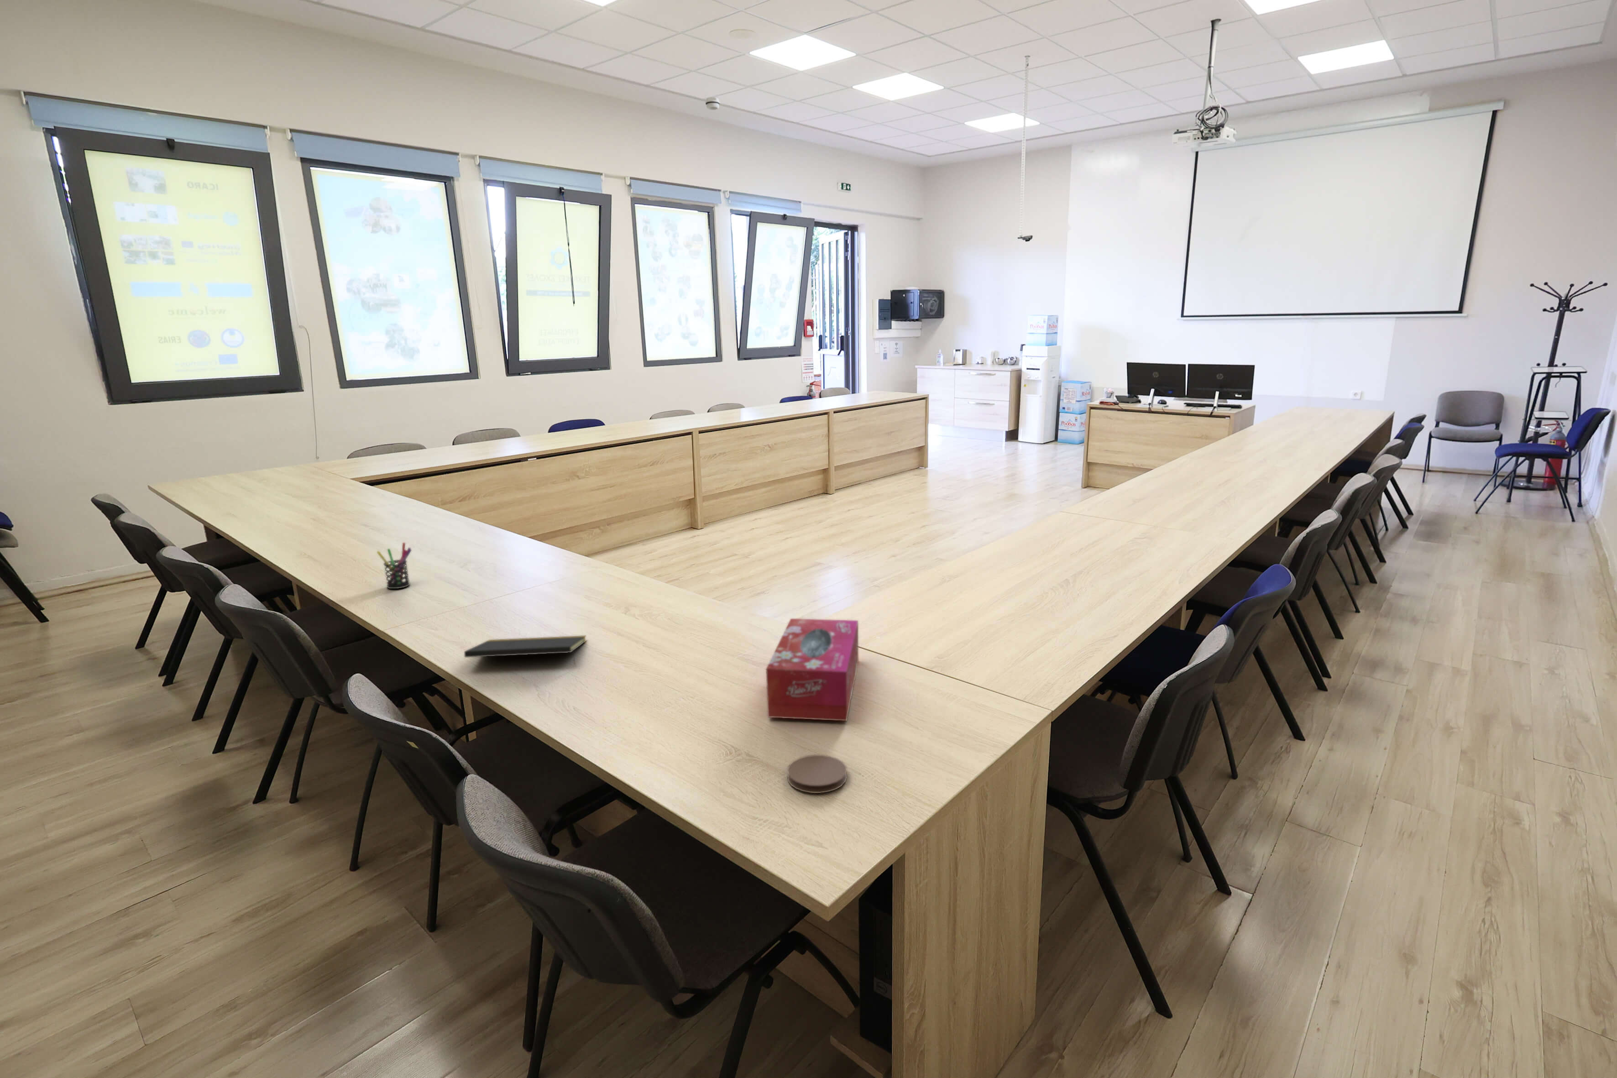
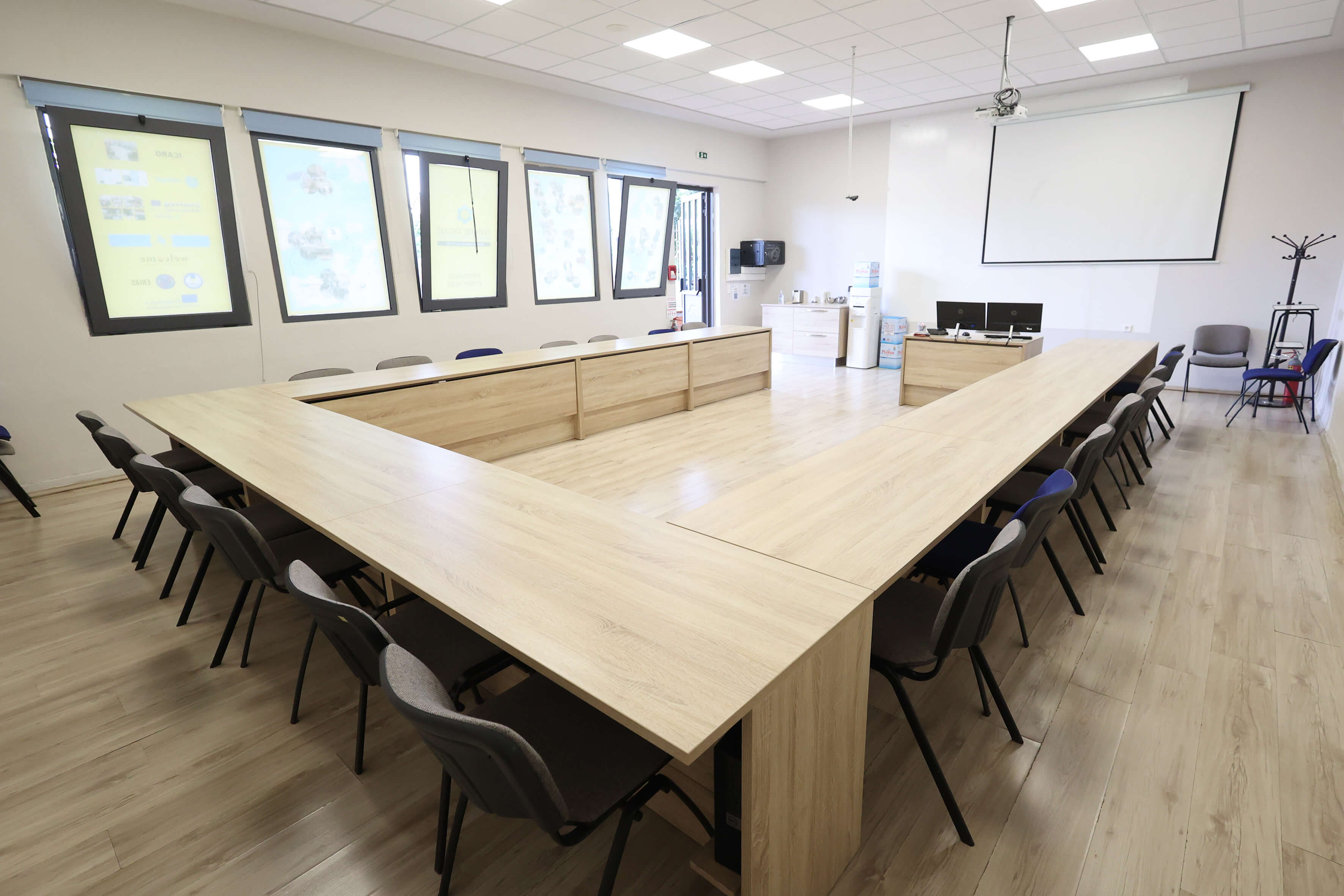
- notepad (528, 646)
- tissue box (816, 665)
- coaster (817, 774)
- pen holder (396, 564)
- smoke detector (712, 103)
